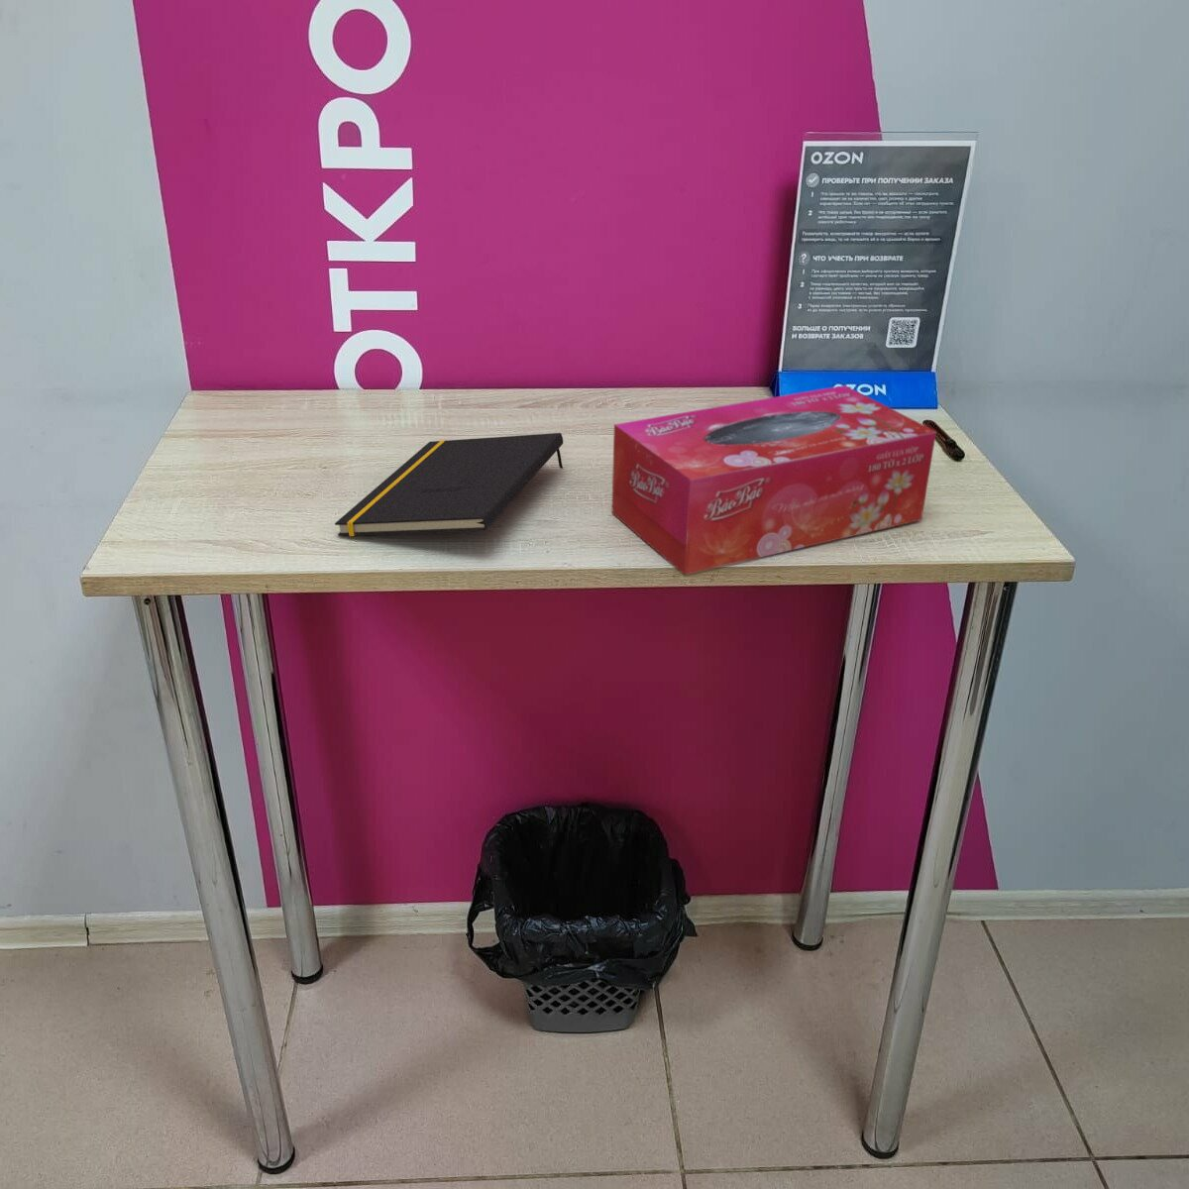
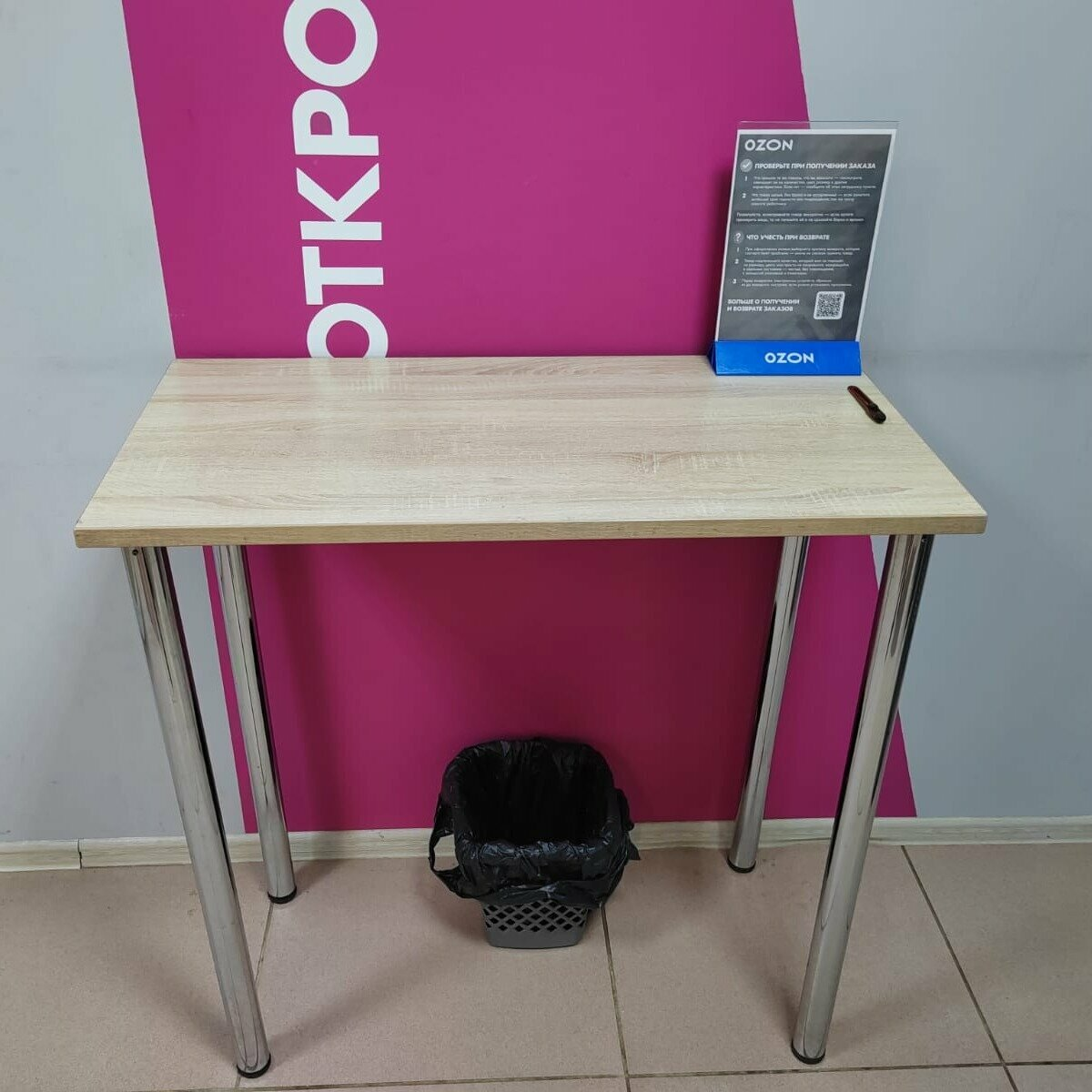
- tissue box (770, 473)
- notepad (455, 481)
